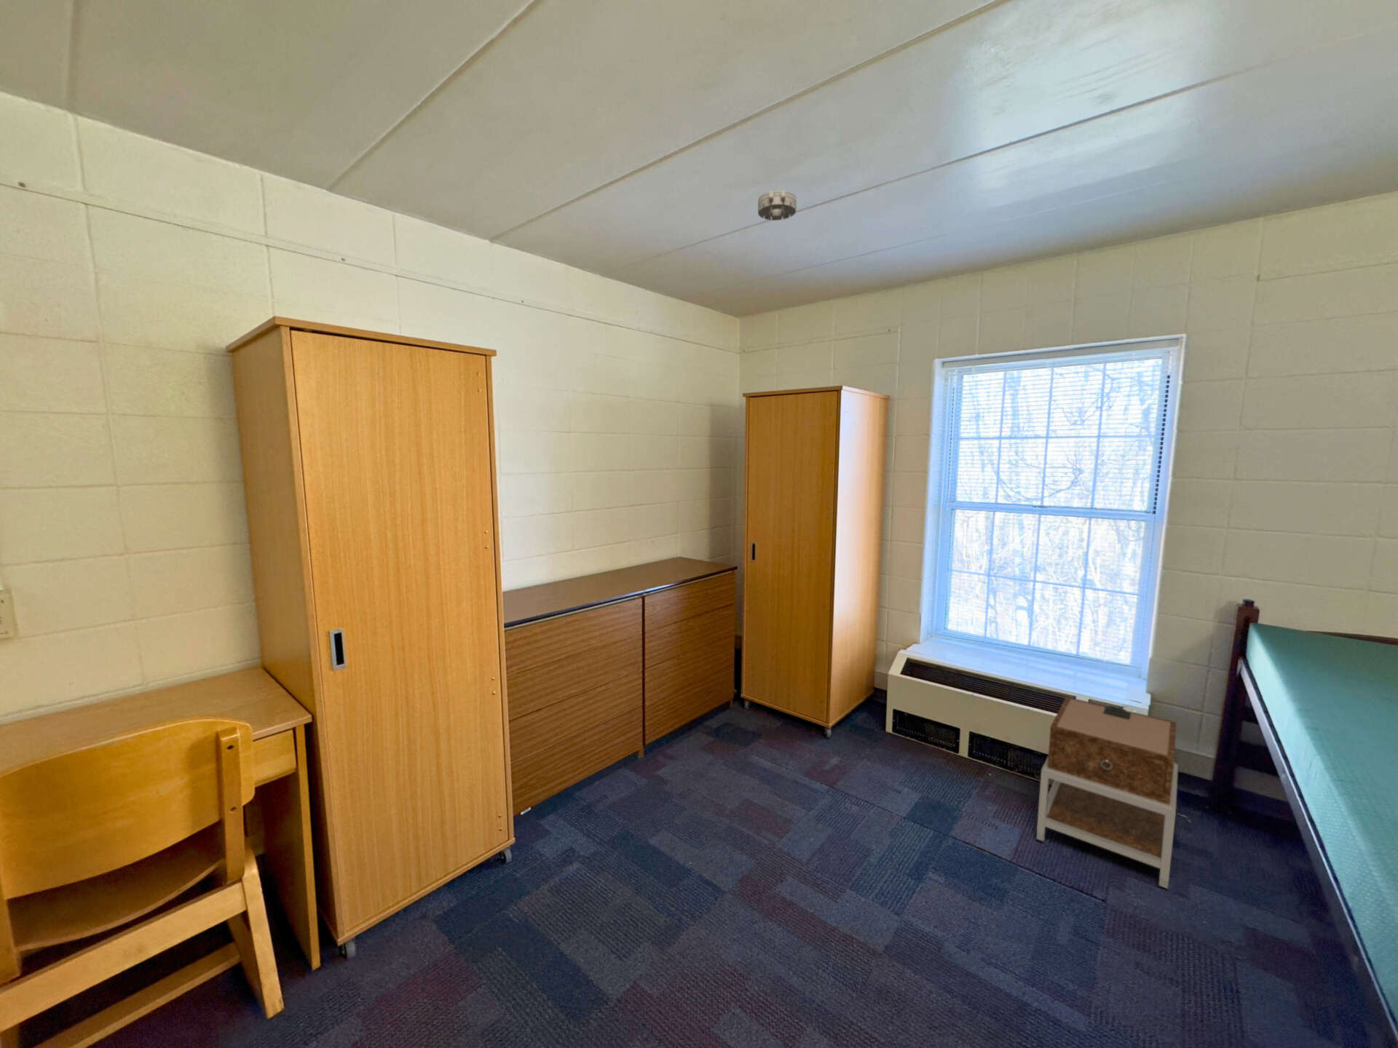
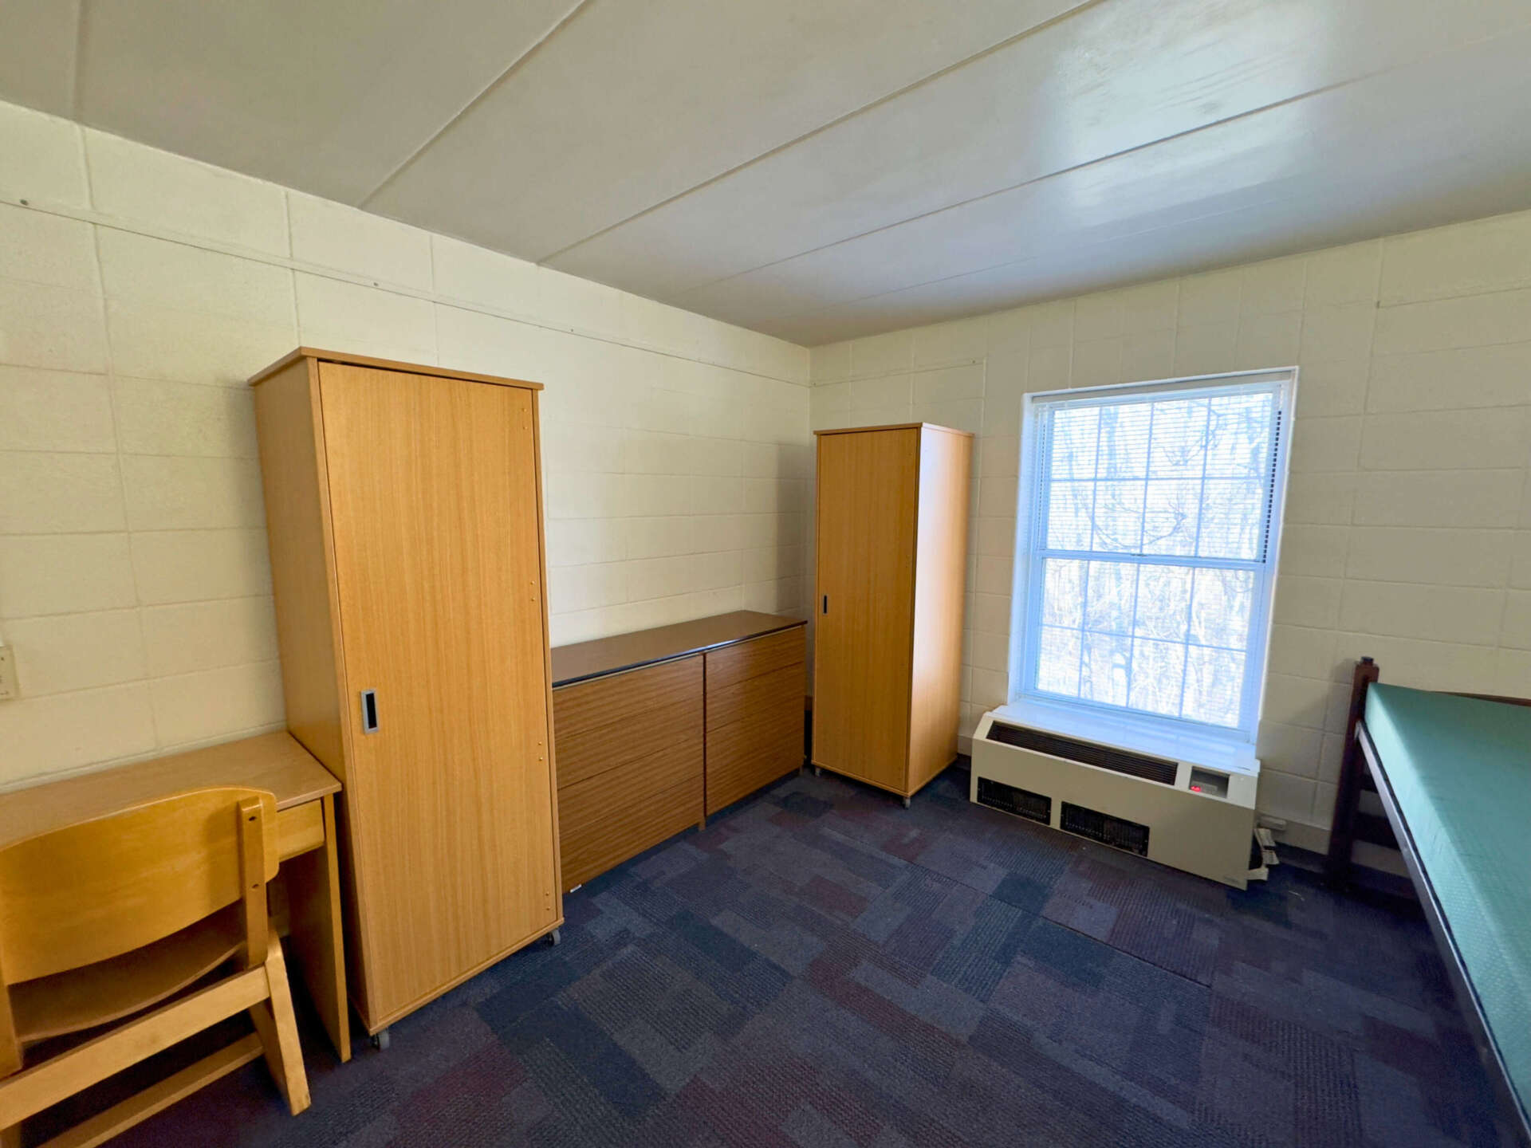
- nightstand (1108, 777)
- smoke detector (777, 205)
